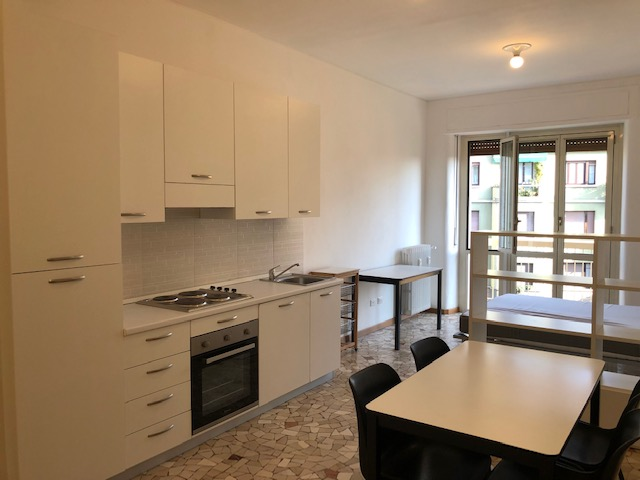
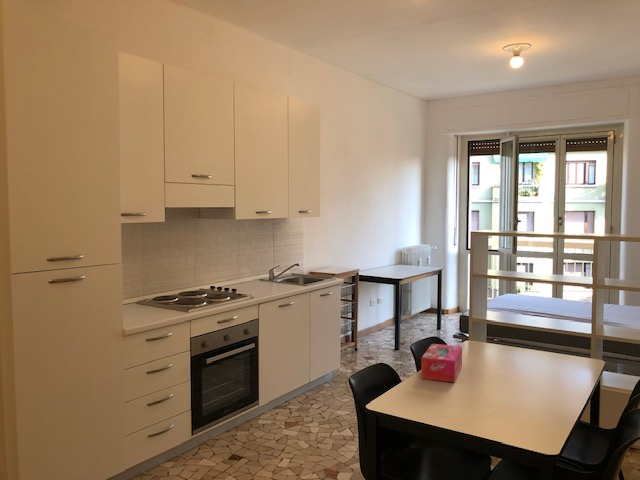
+ tissue box (442, 361)
